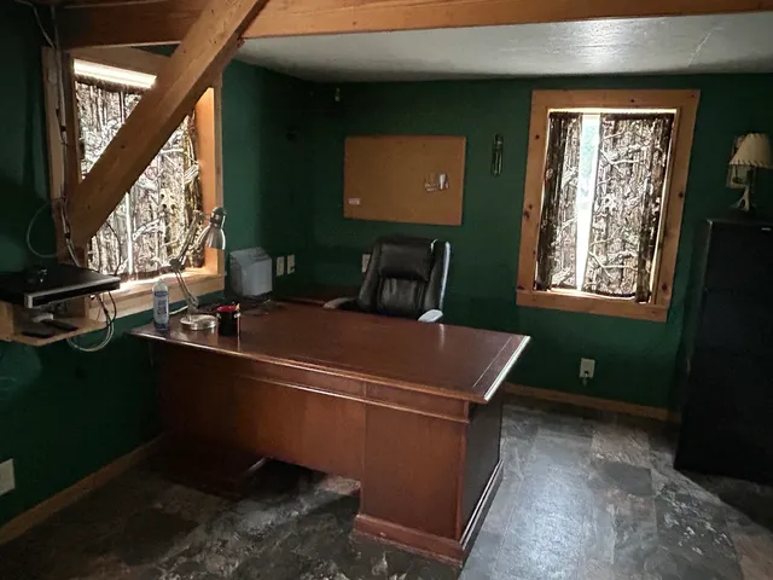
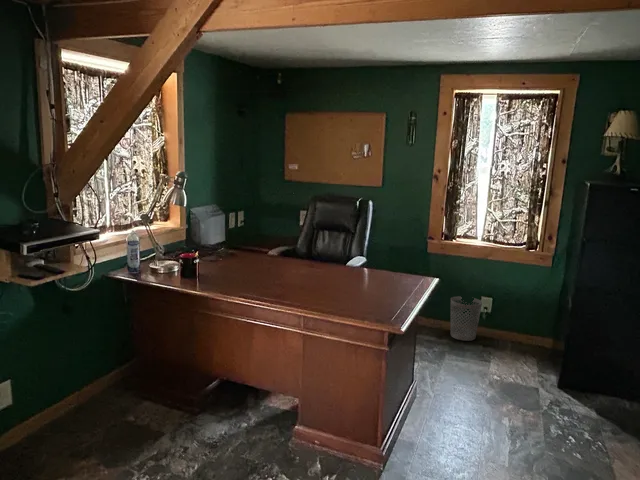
+ wastebasket (464, 318)
